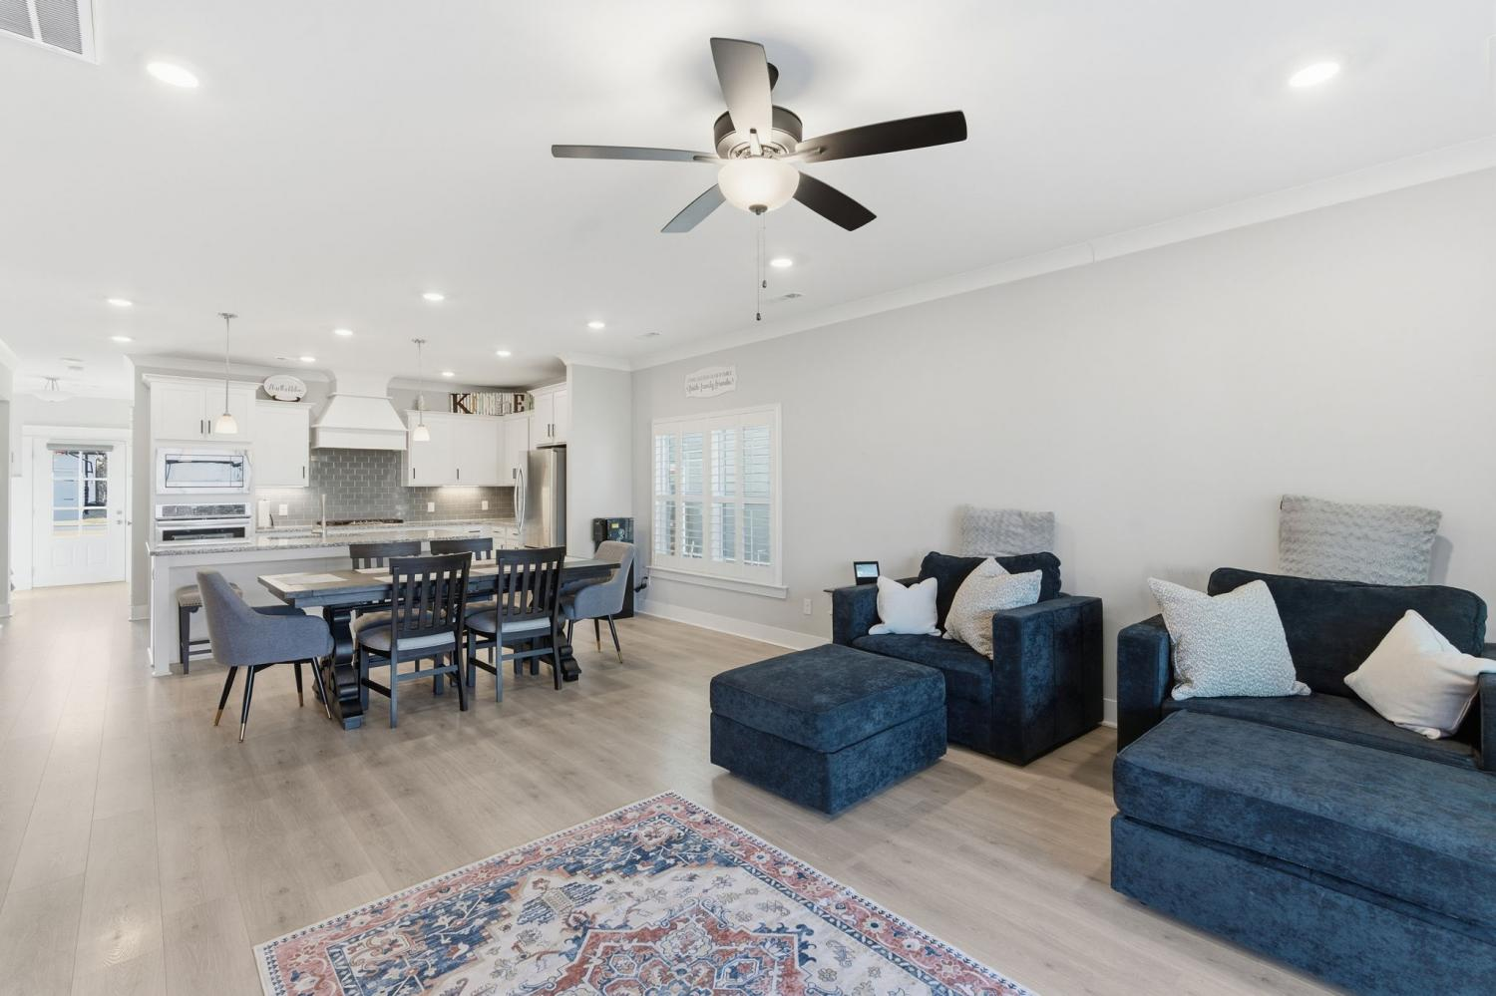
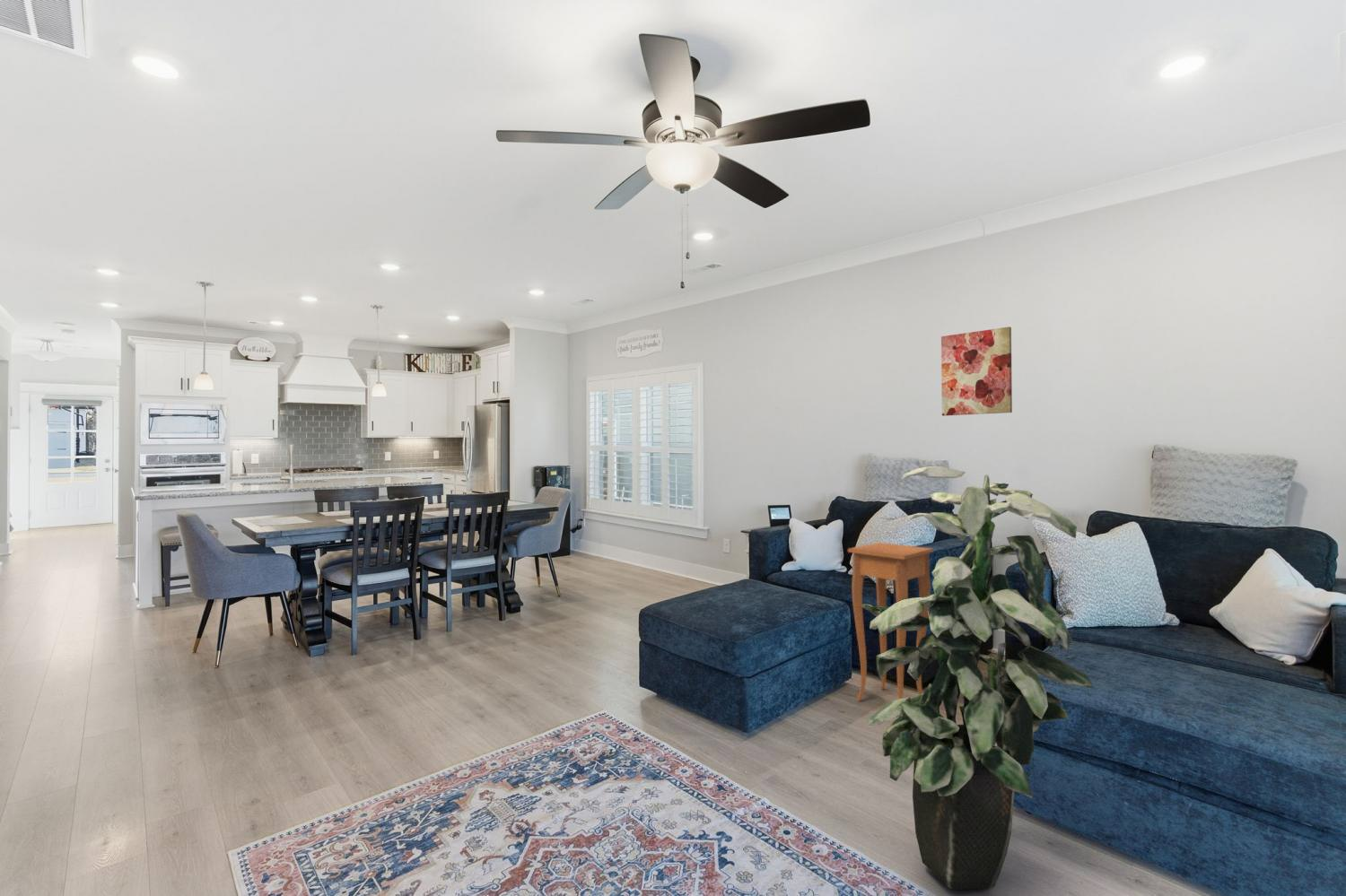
+ wall art (975, 373)
+ indoor plant (960, 665)
+ side table (896, 629)
